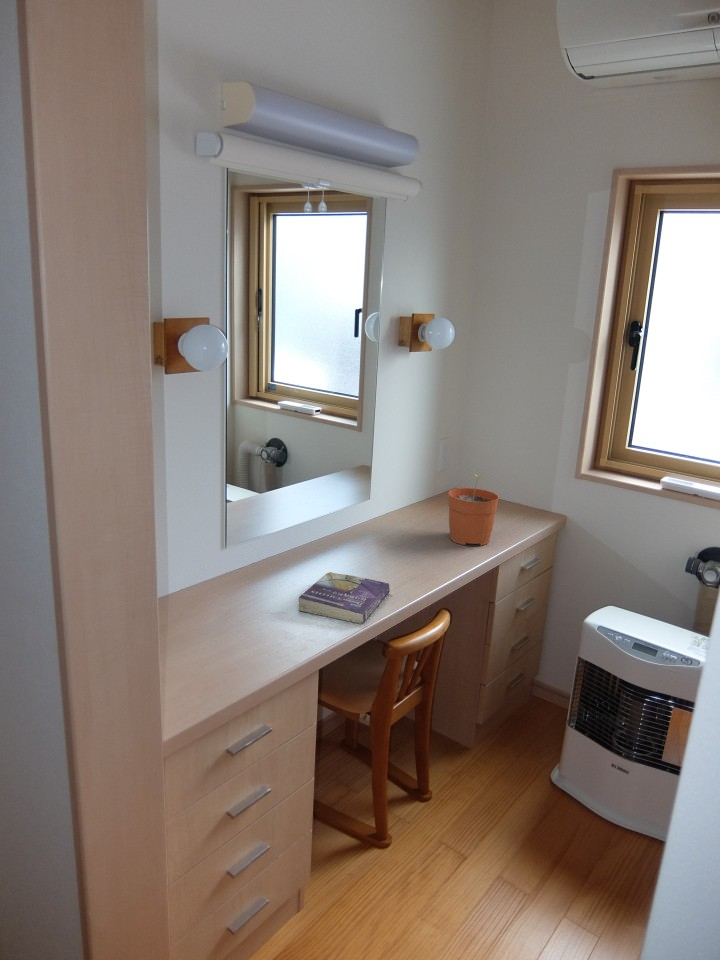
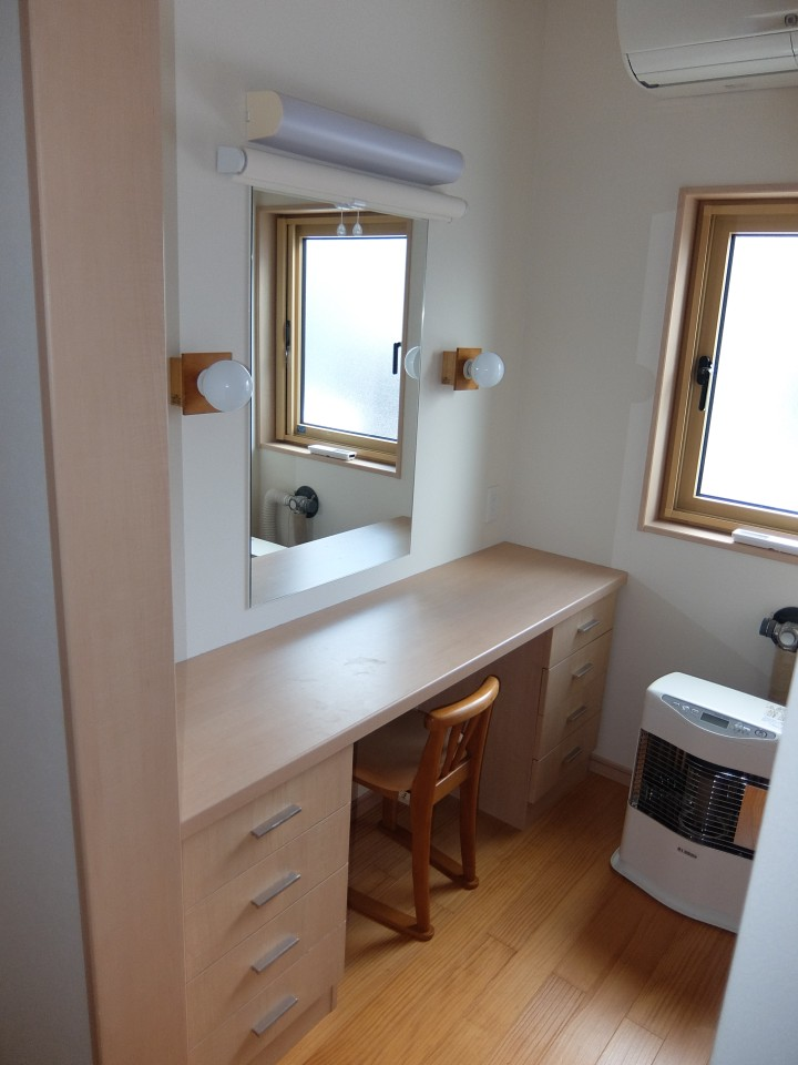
- plant pot (472, 505)
- book (345, 594)
